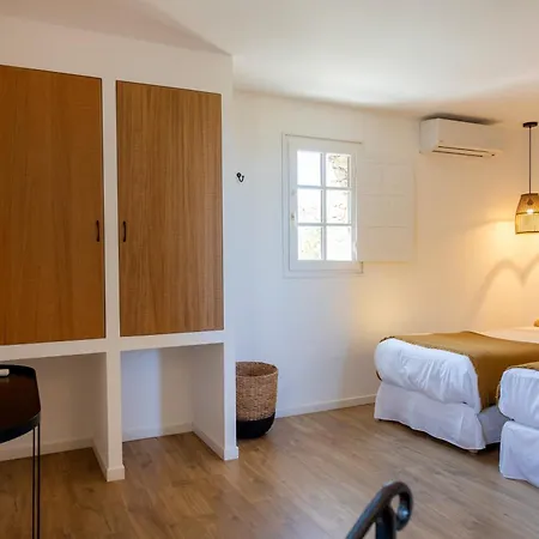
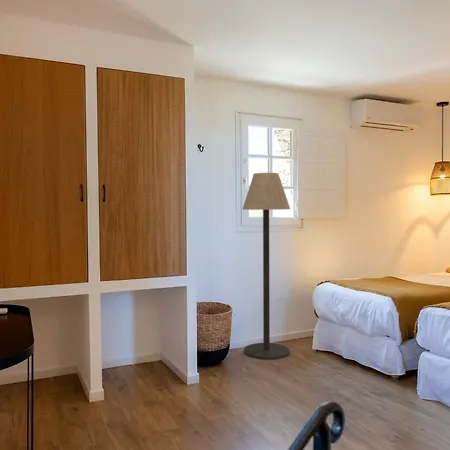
+ floor lamp (266, 263)
